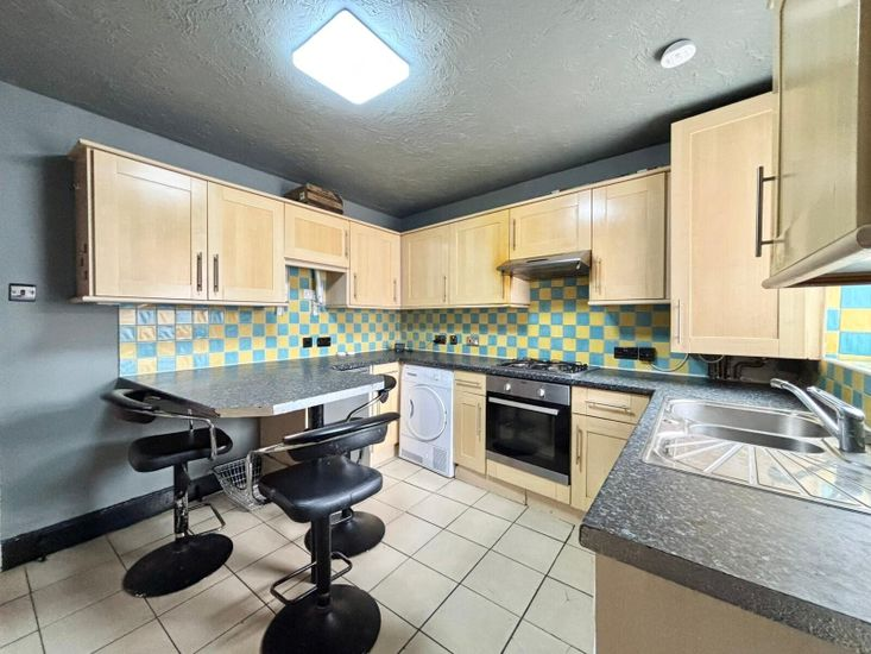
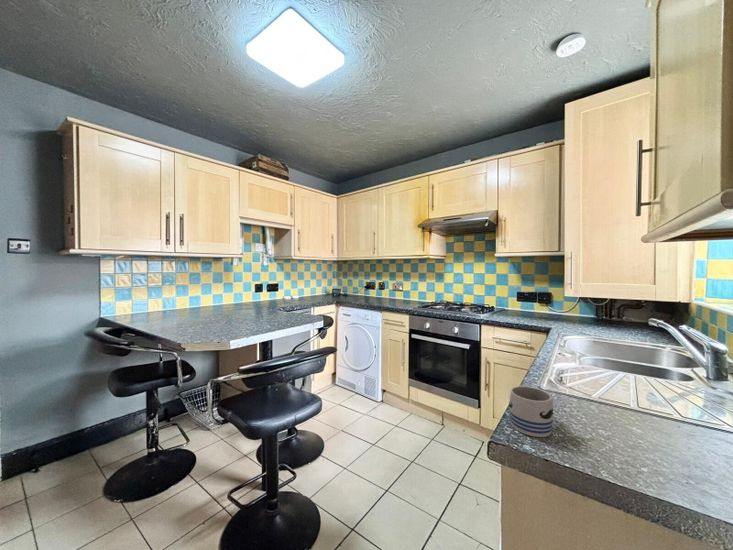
+ mug (532, 407)
